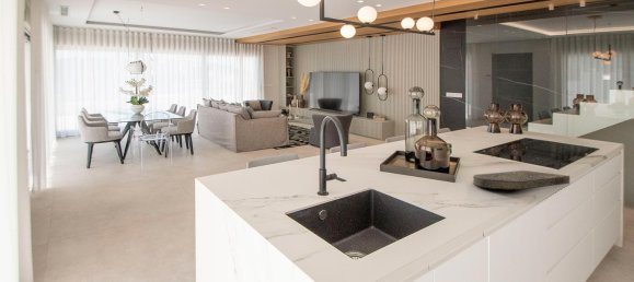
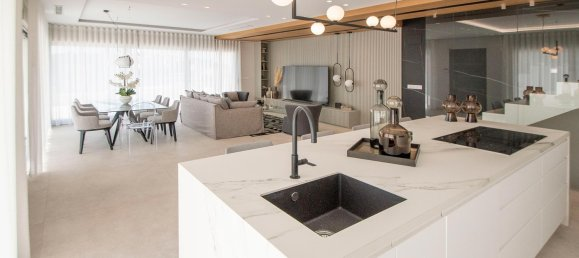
- cutting board (515, 179)
